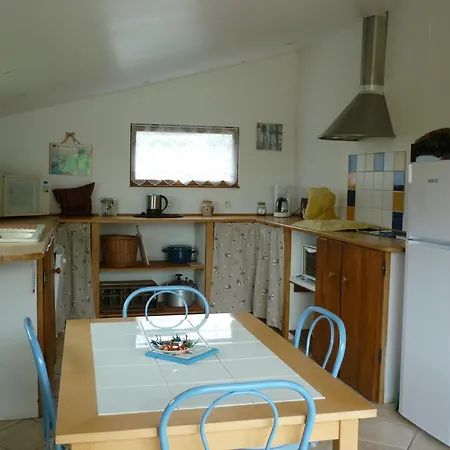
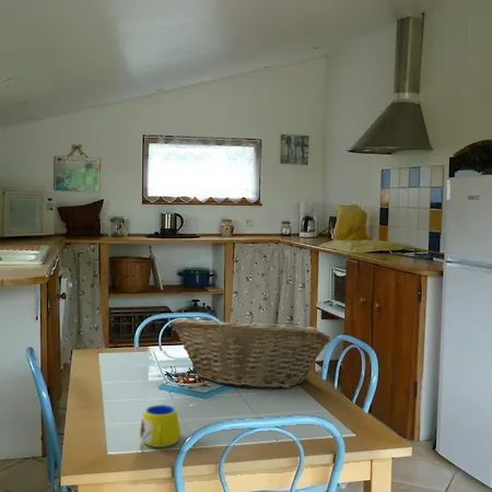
+ mug (160, 427)
+ fruit basket (249, 343)
